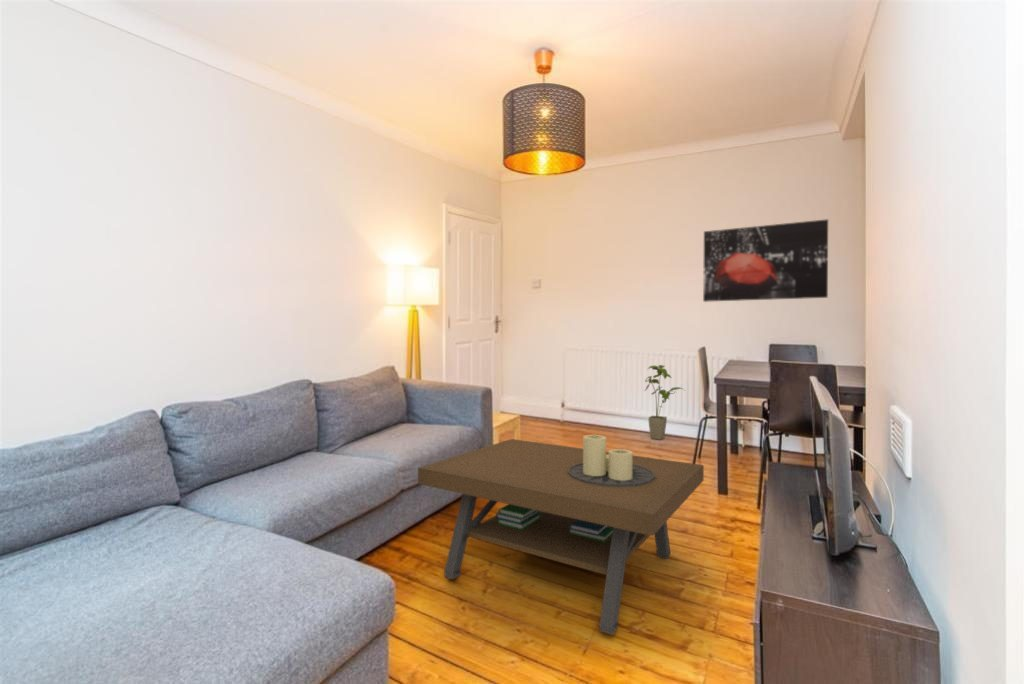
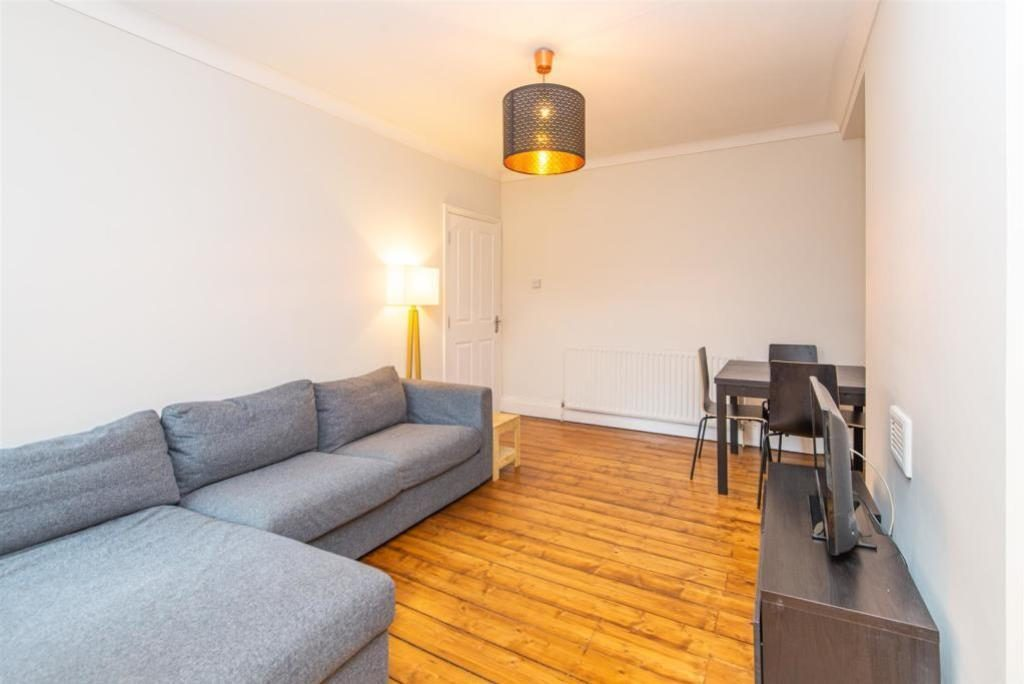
- wall art (762, 262)
- coffee table (562, 498)
- house plant (662, 402)
